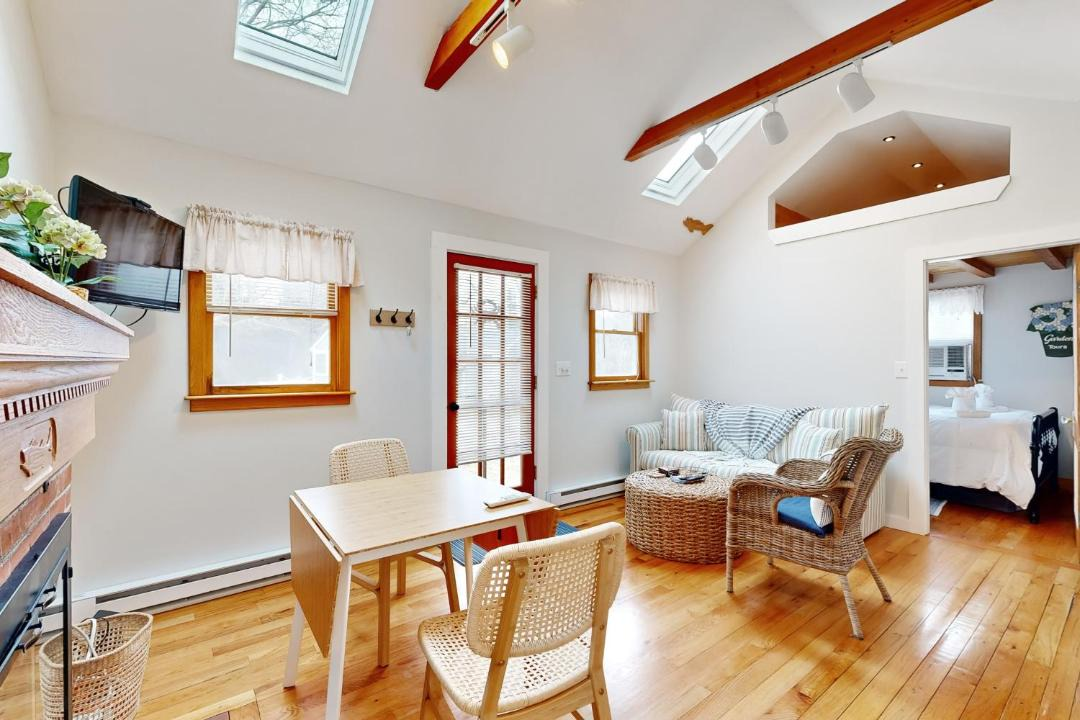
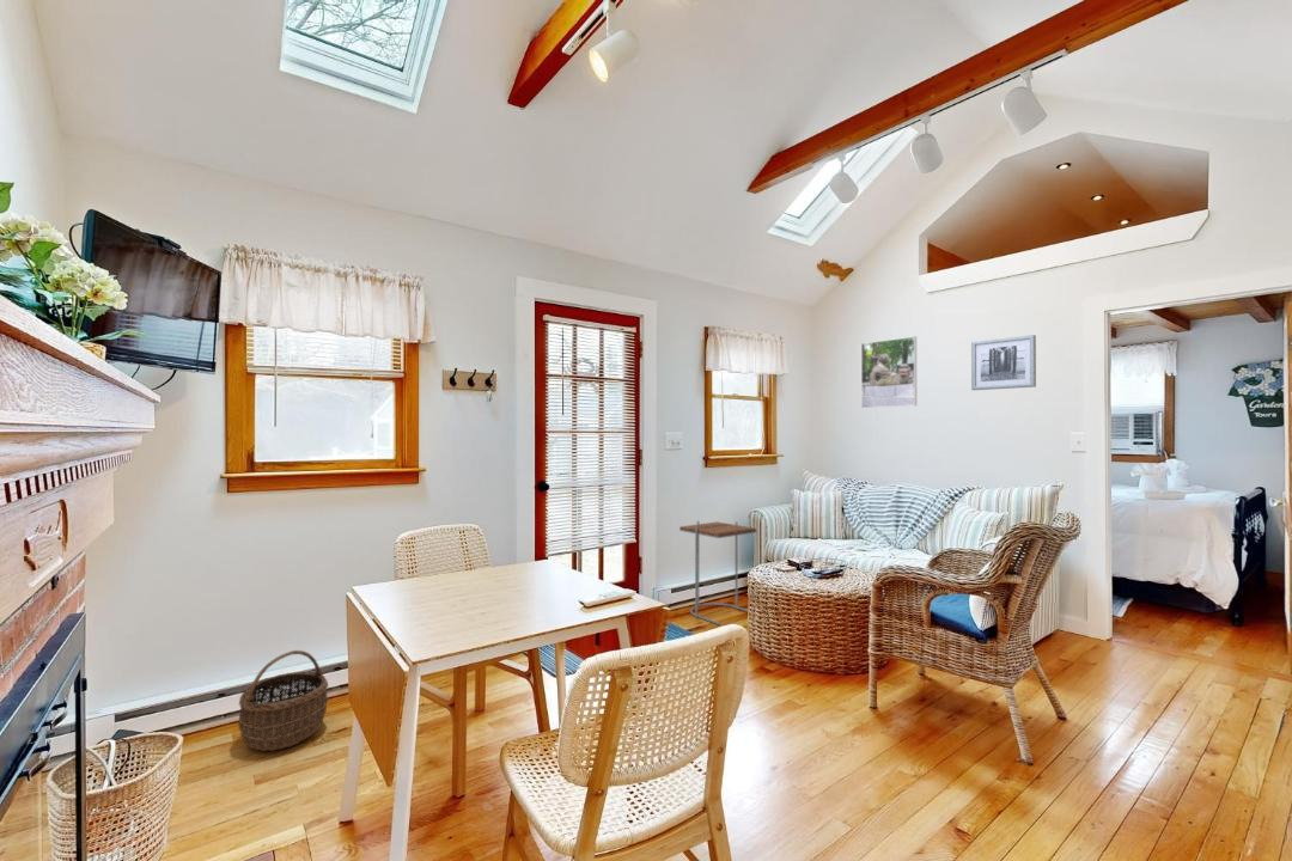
+ side table (697, 568)
+ wicker basket (284, 694)
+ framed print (888, 373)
+ wall art (1002, 364)
